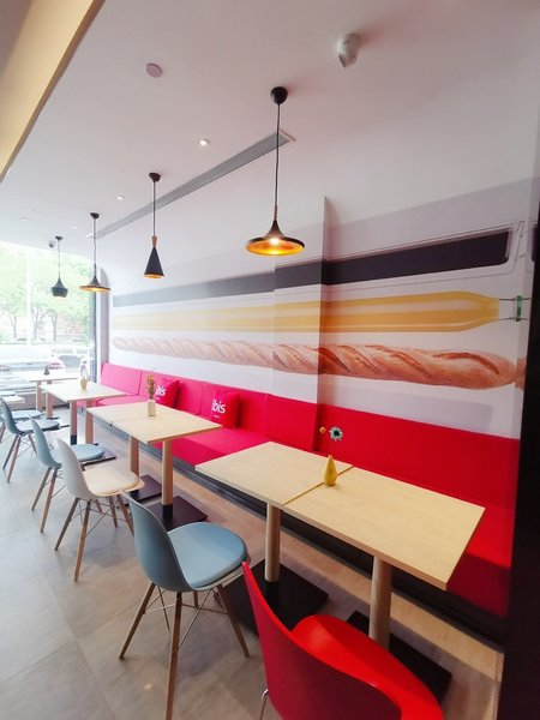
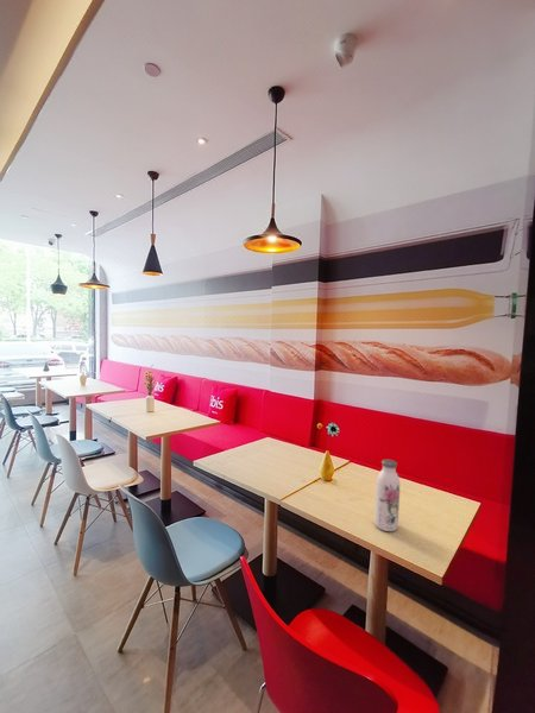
+ water bottle (388, 493)
